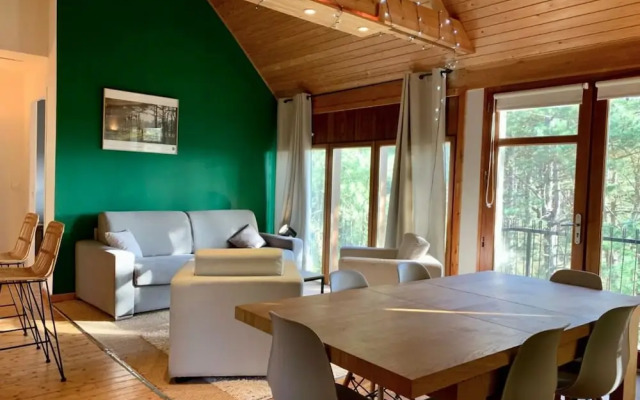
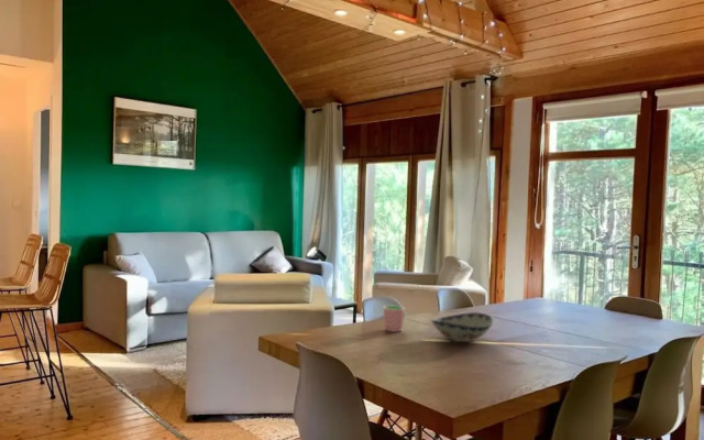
+ decorative bowl (461, 328)
+ cup (395, 318)
